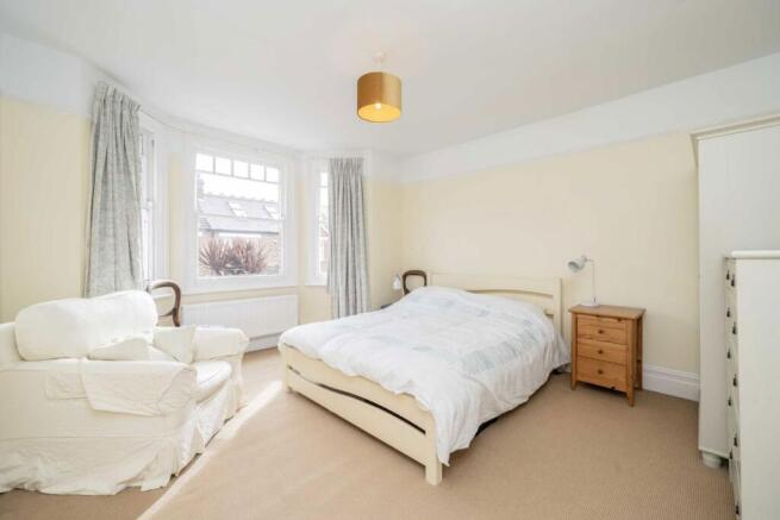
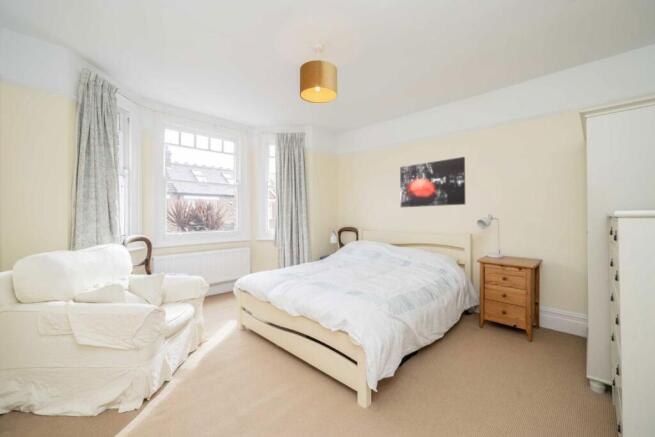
+ wall art (430, 184)
